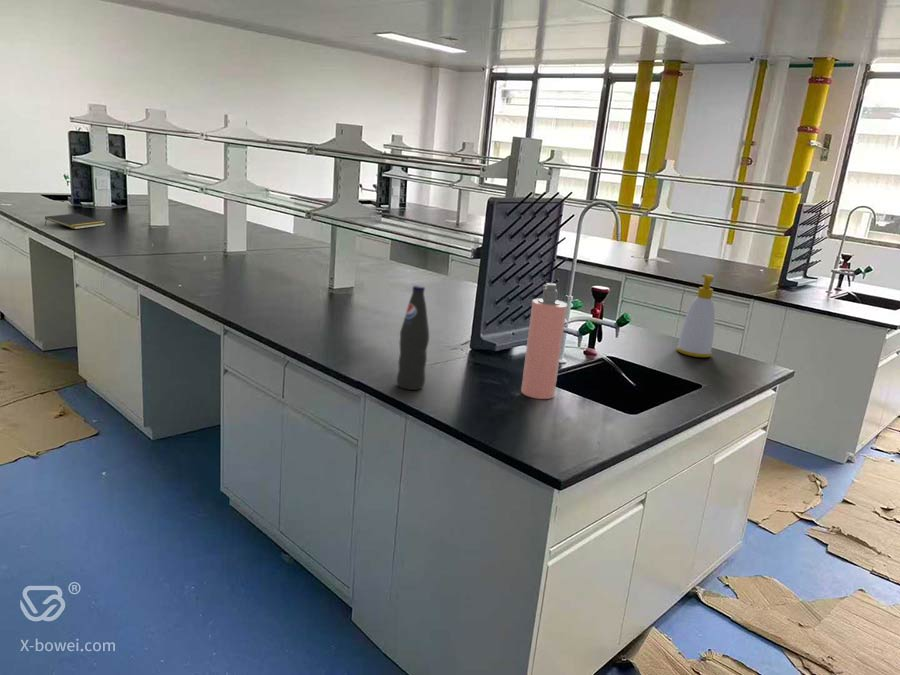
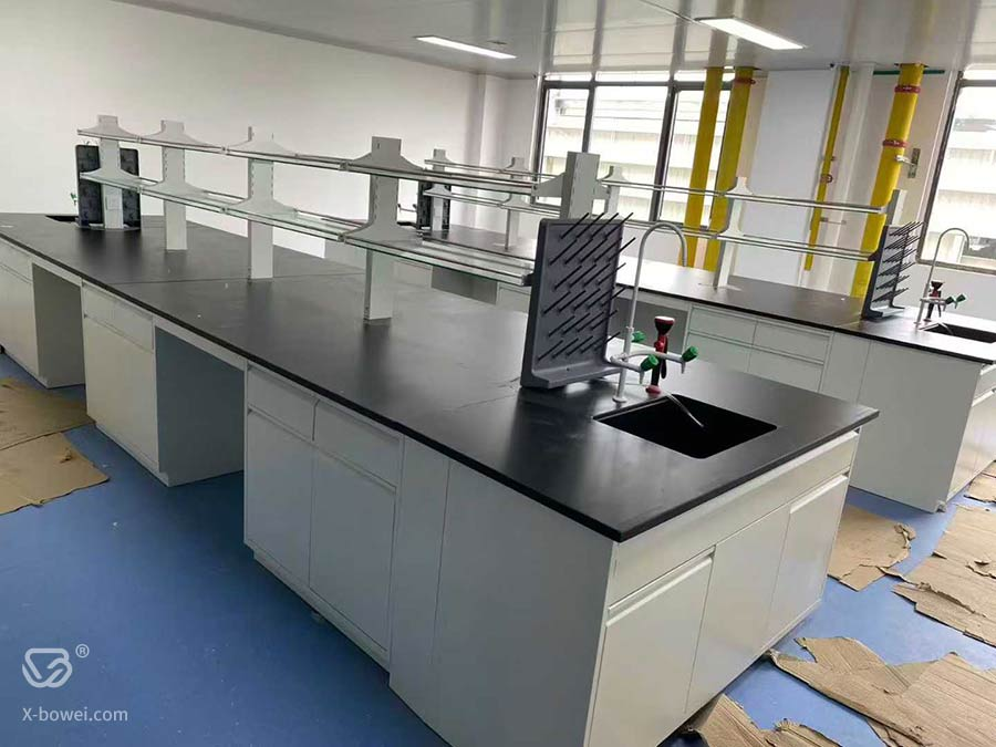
- soap bottle (701, 314)
- bottle (414, 336)
- spray bottle (544, 339)
- notepad (76, 221)
